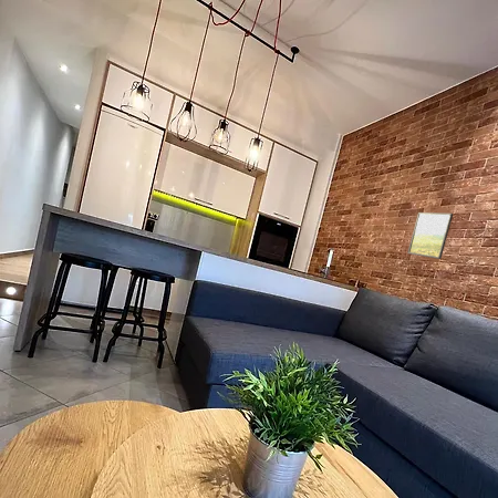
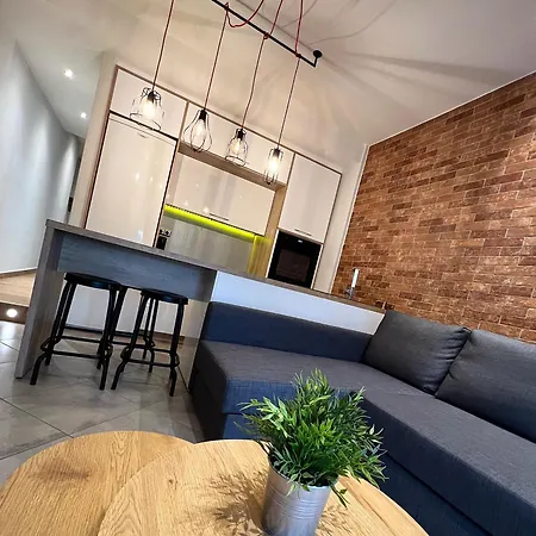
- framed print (428, 235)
